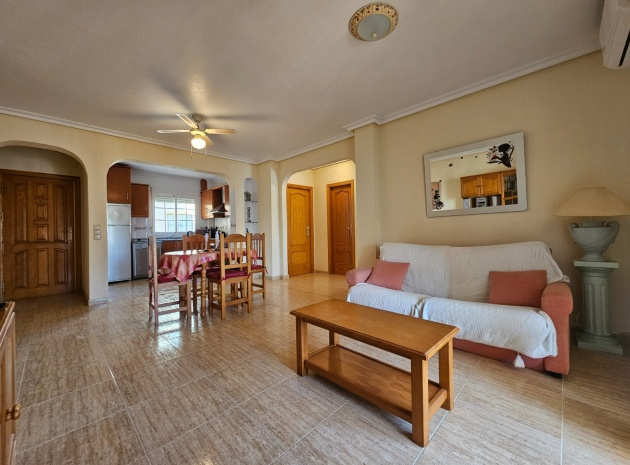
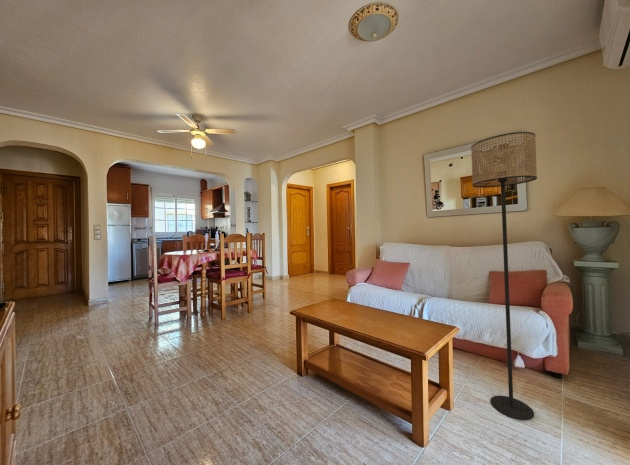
+ floor lamp (506, 274)
